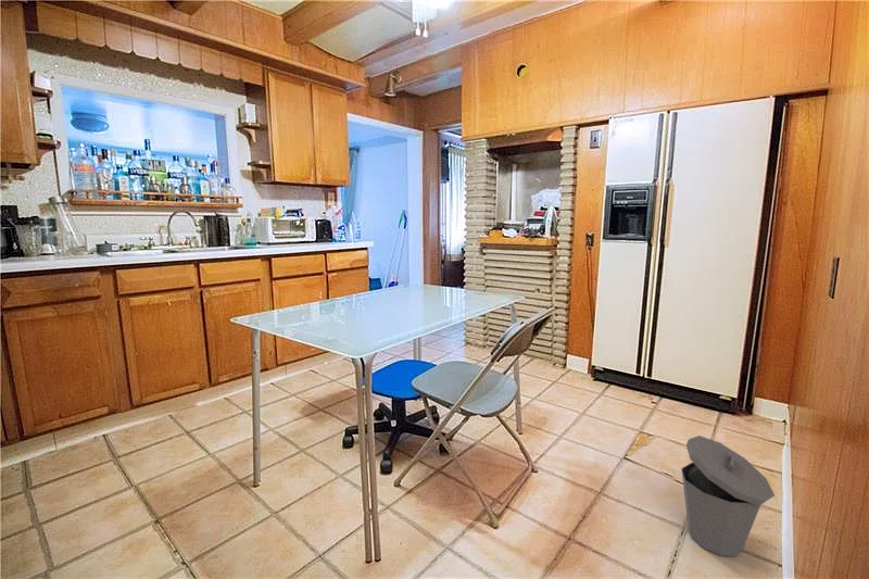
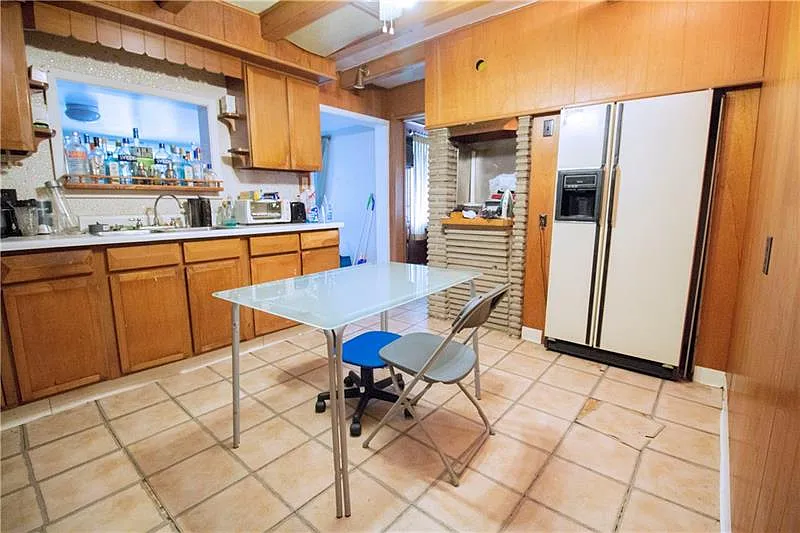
- trash can (723, 496)
